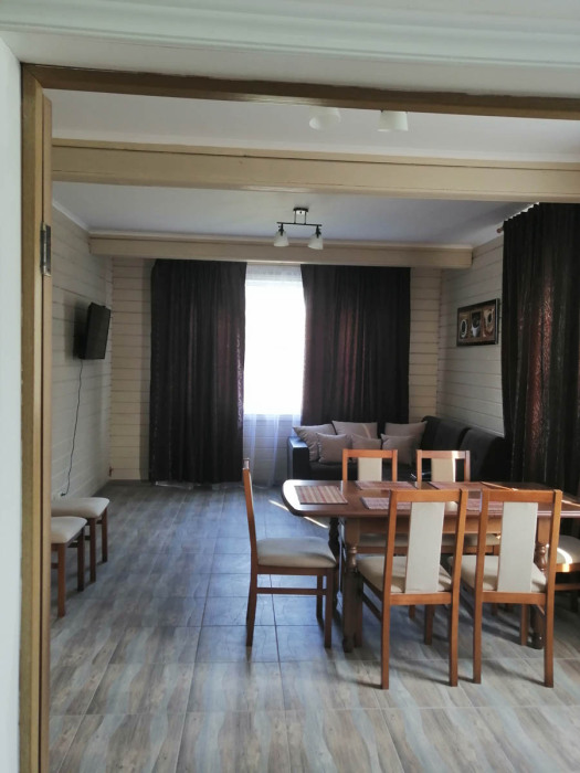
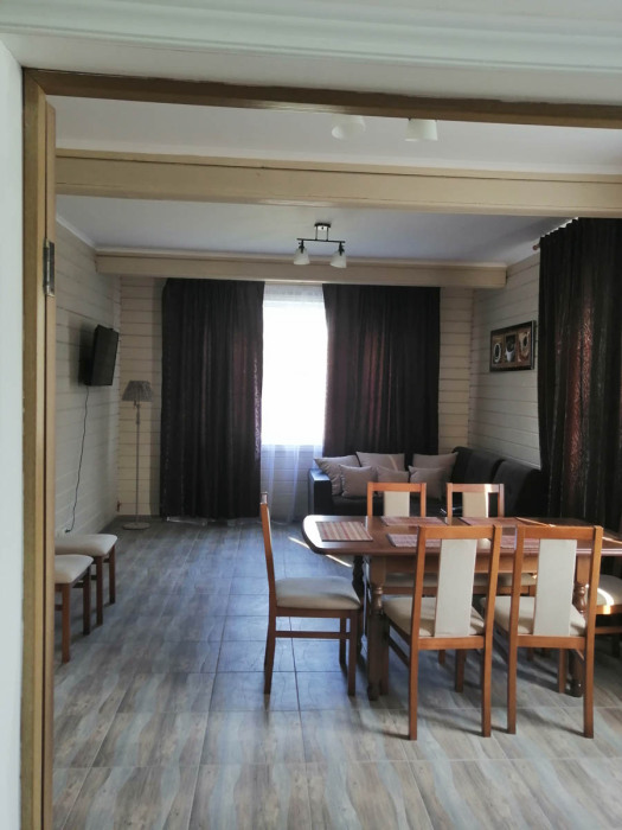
+ floor lamp (137, 453)
